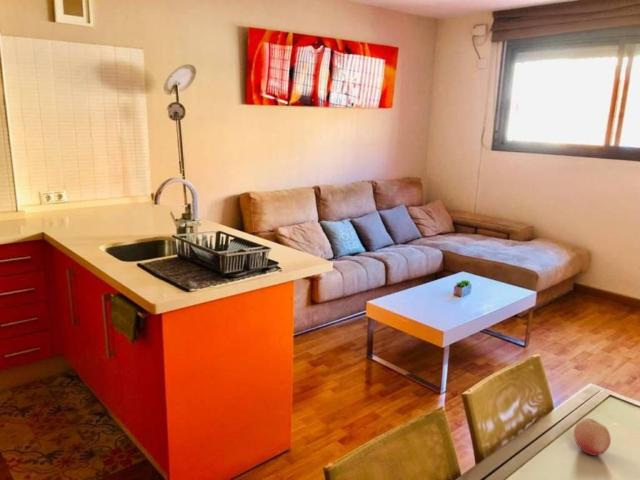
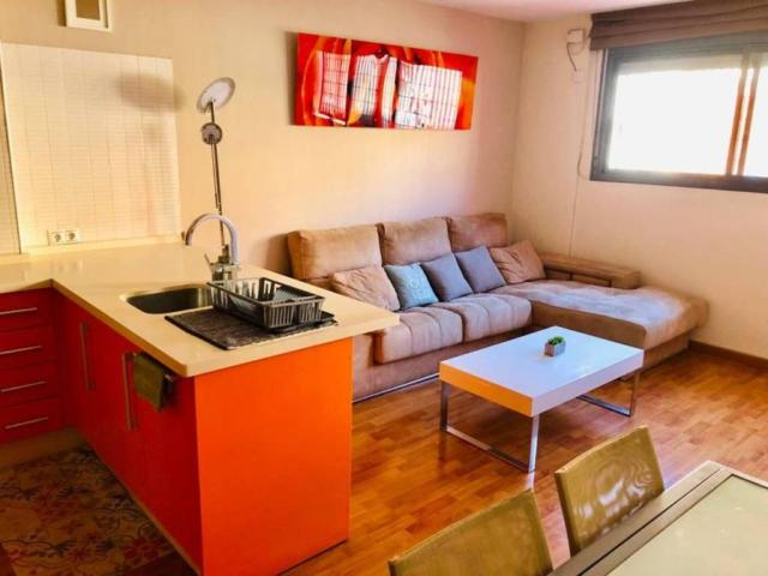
- fruit (591, 436)
